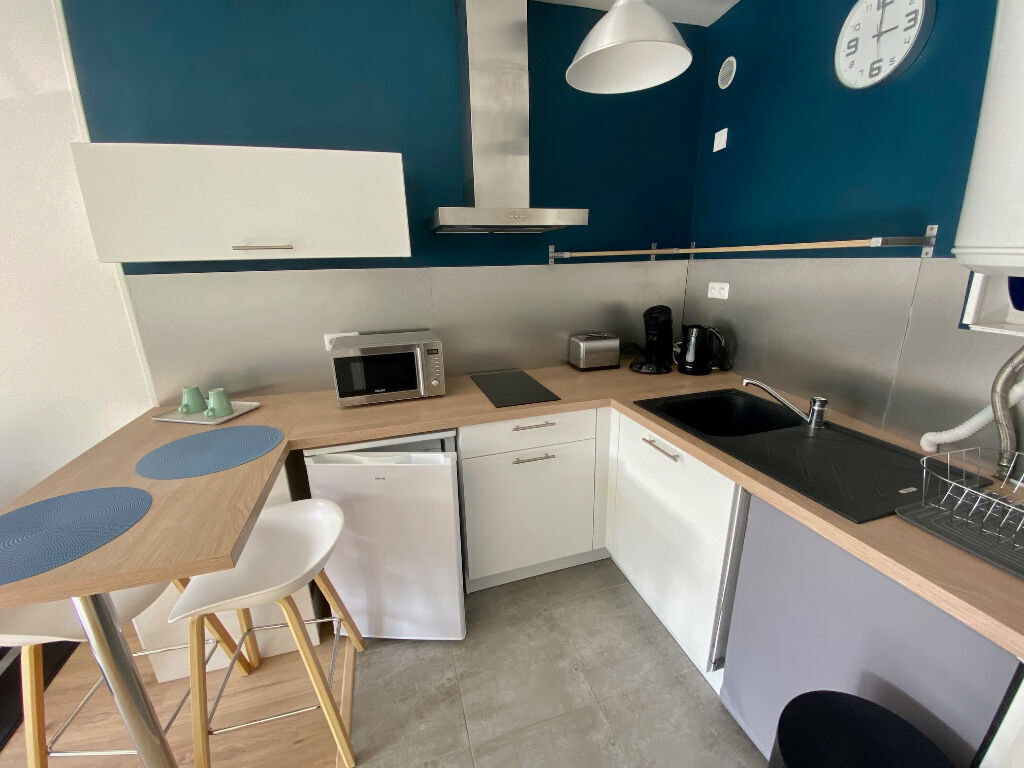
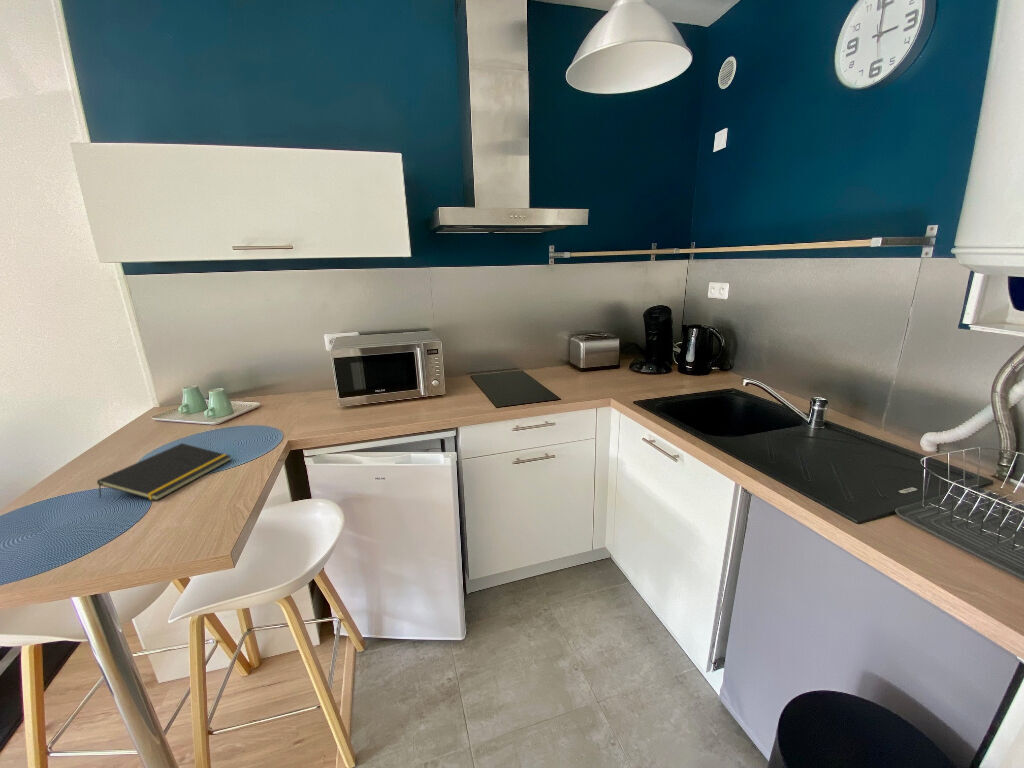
+ notepad (170, 469)
